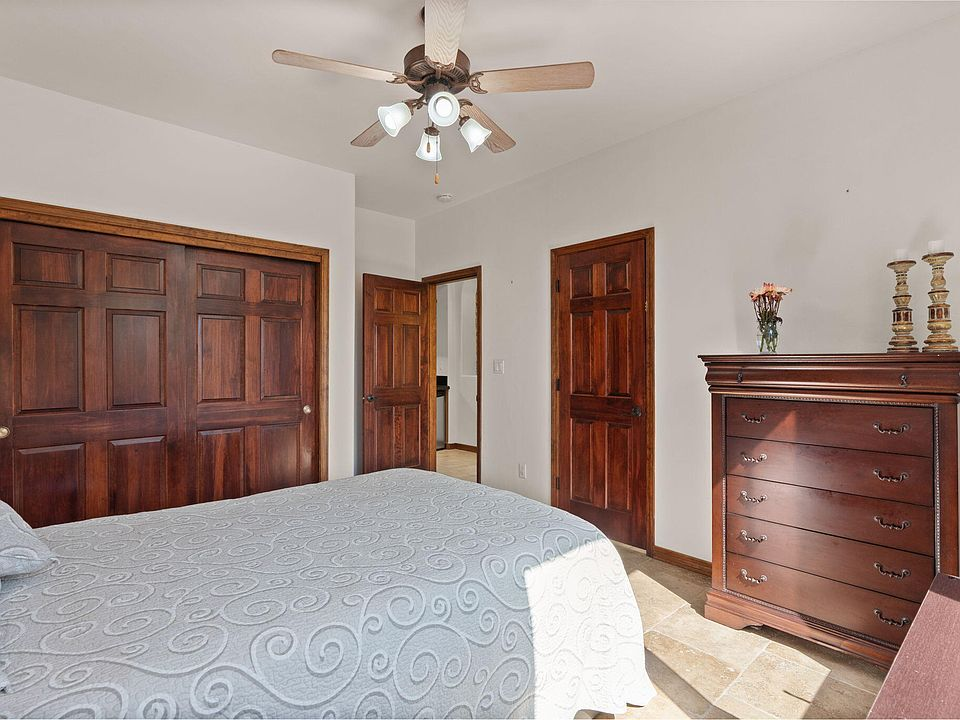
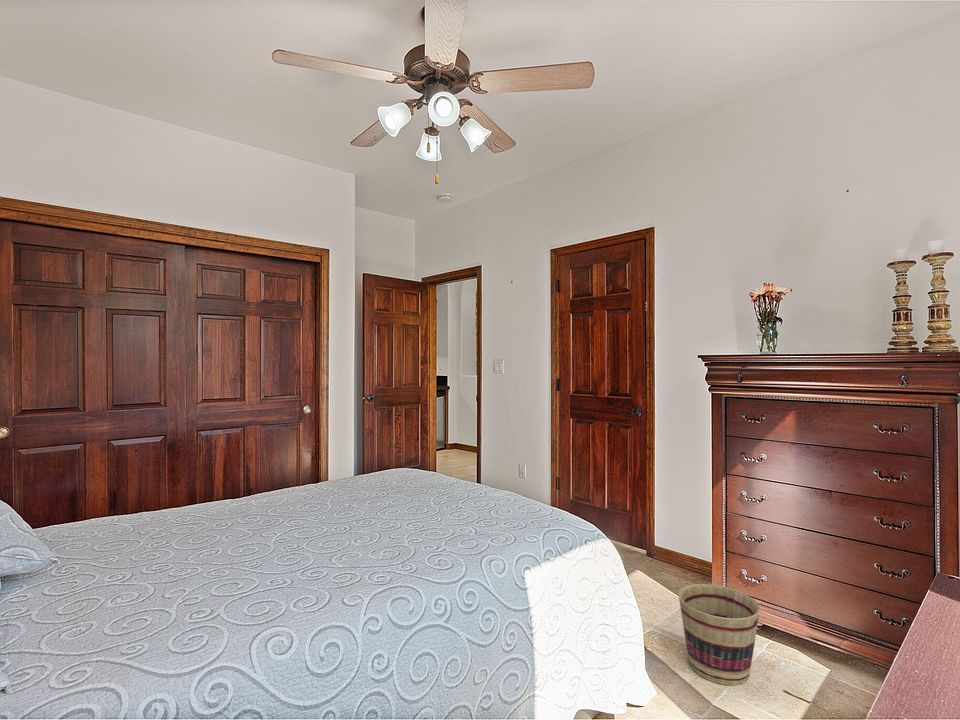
+ basket (718, 633)
